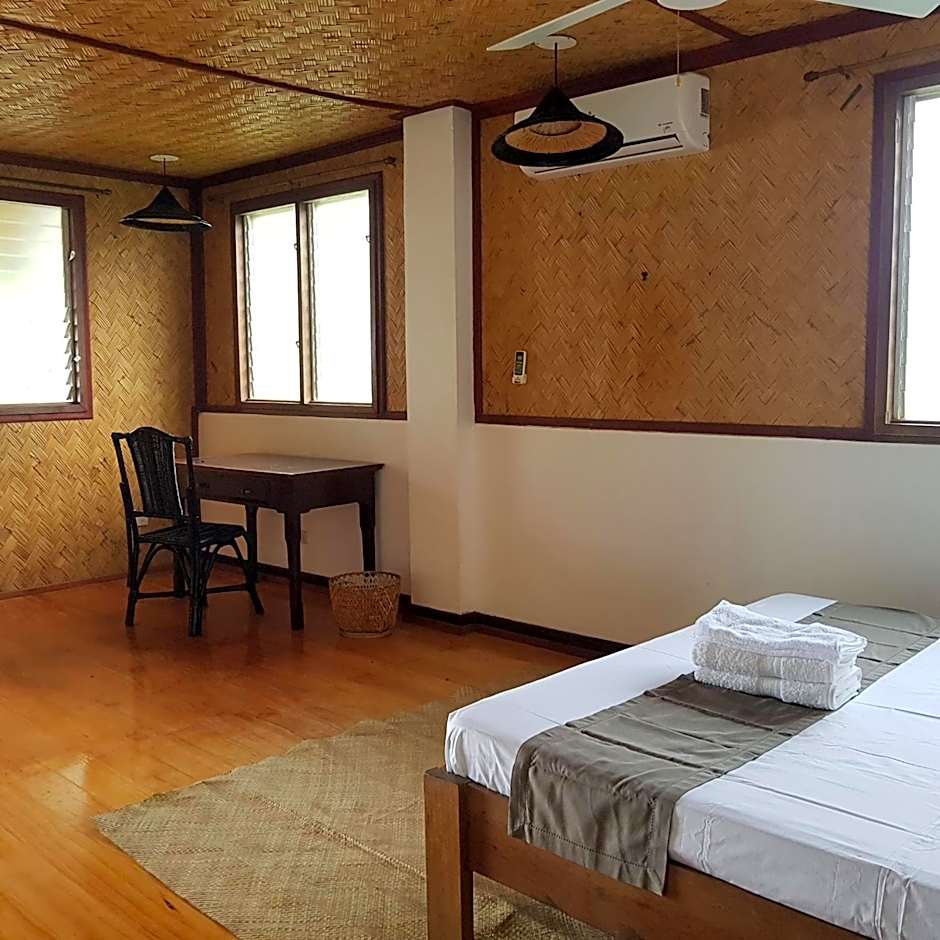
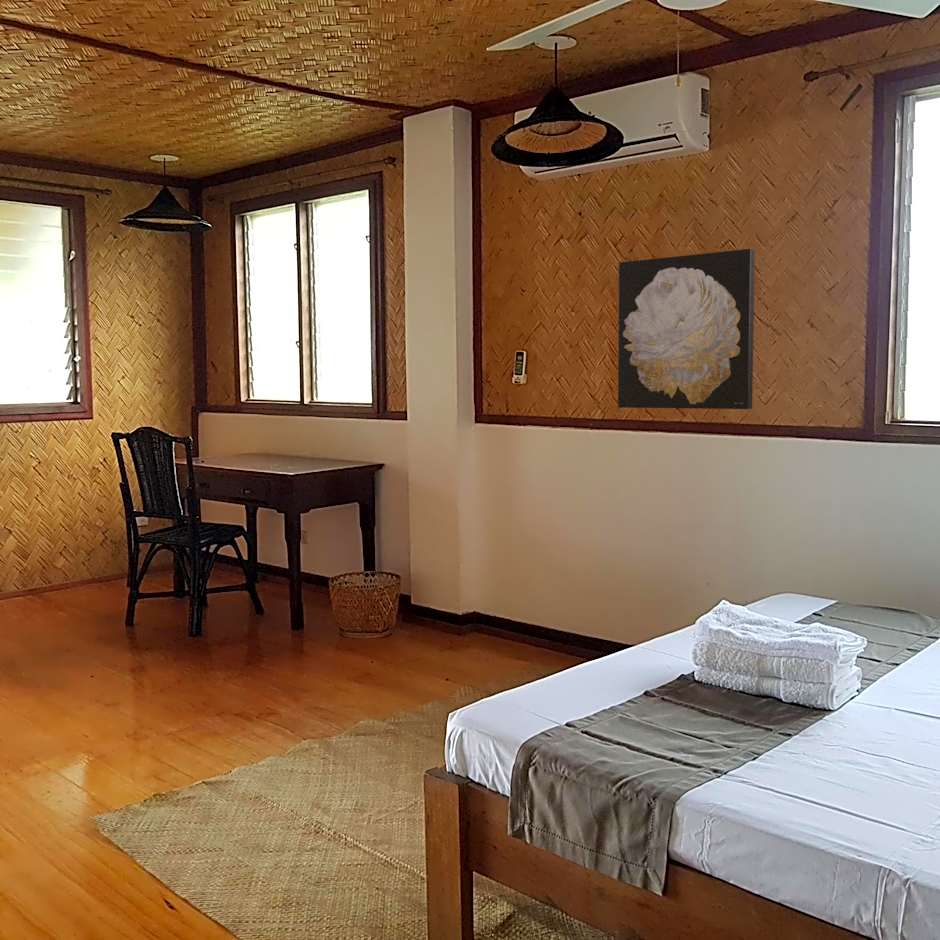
+ wall art (683, 332)
